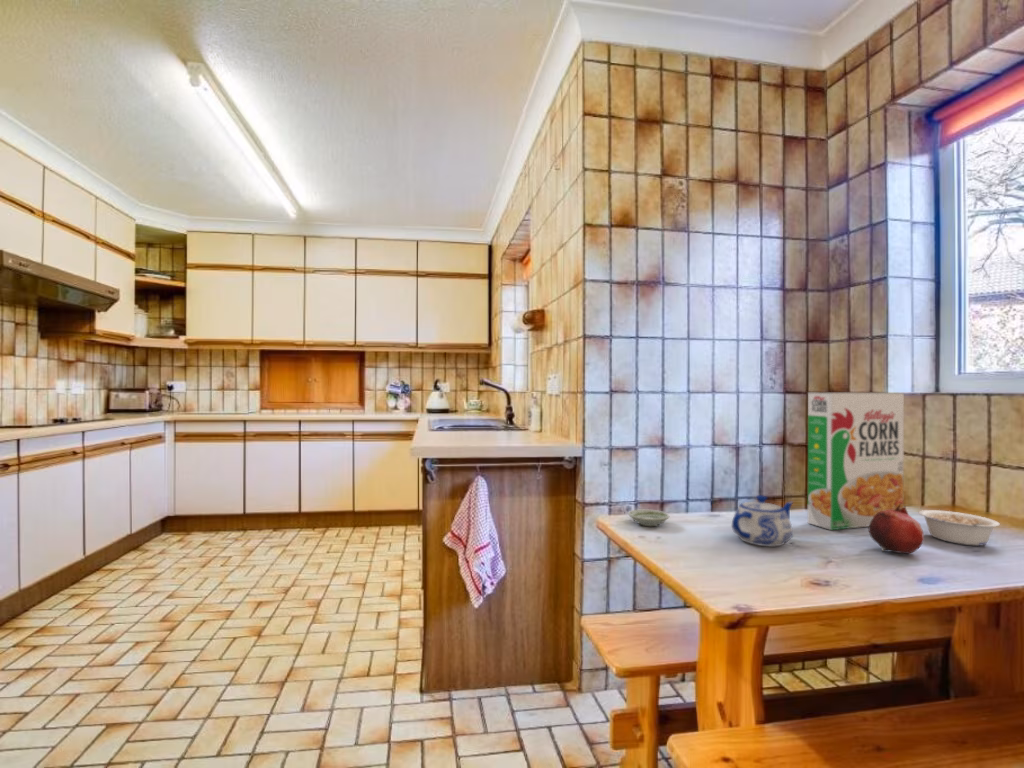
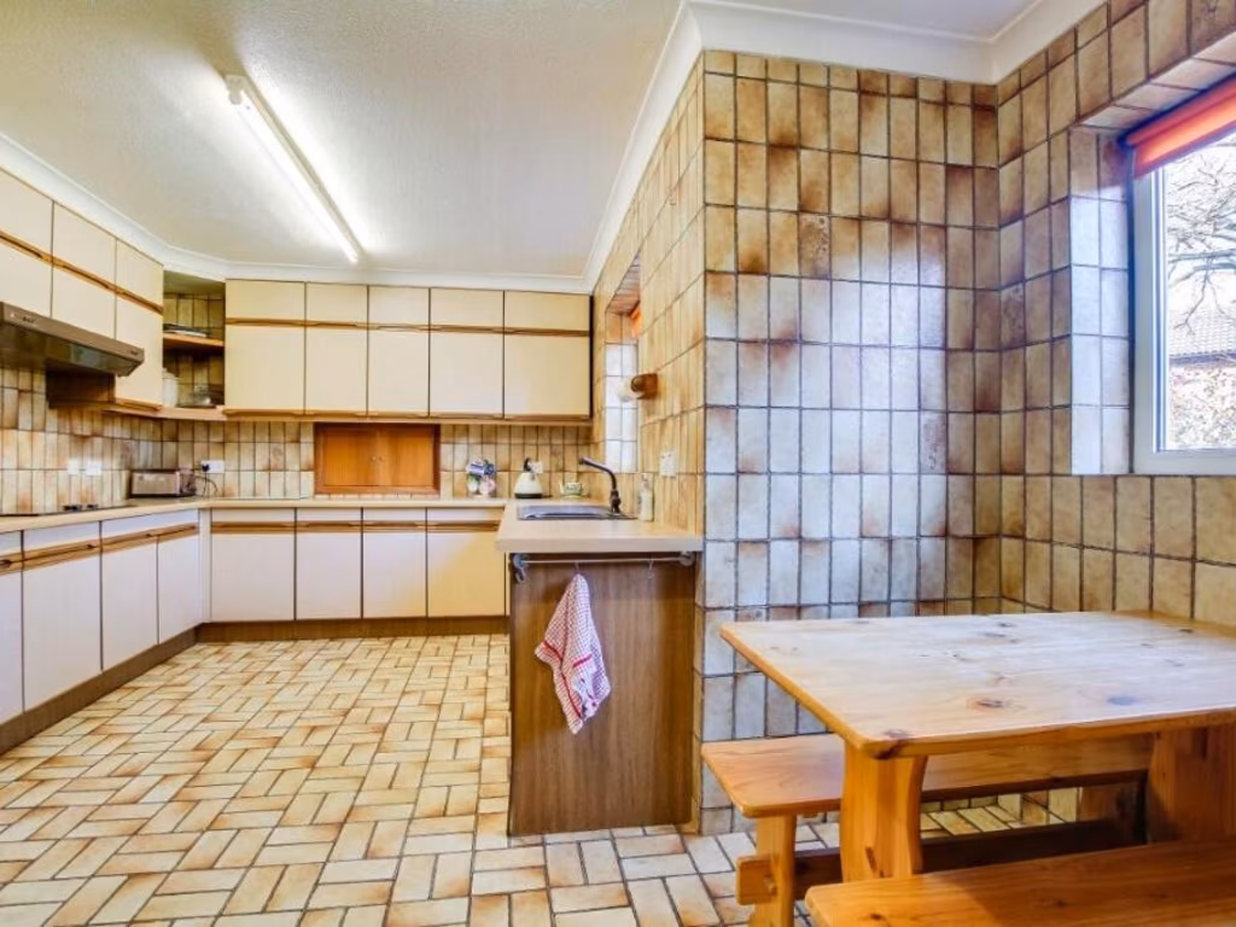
- teapot (764, 518)
- cereal box (855, 457)
- saucer (648, 518)
- fruit (895, 526)
- legume (960, 526)
